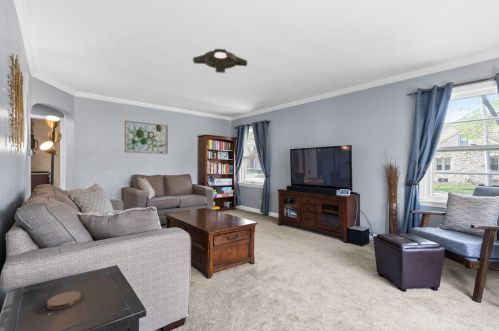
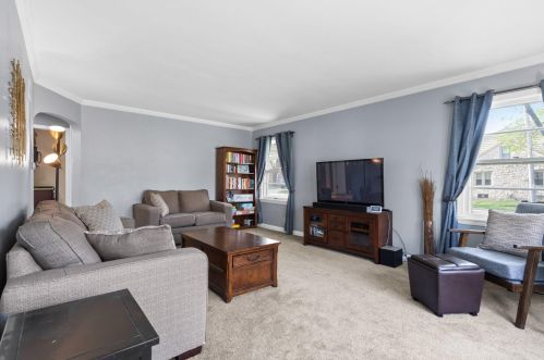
- coaster (64, 299)
- wall art (147, 138)
- ceiling light (220, 58)
